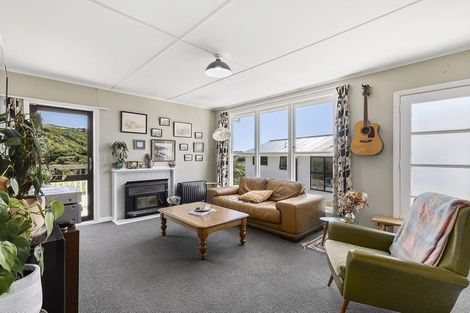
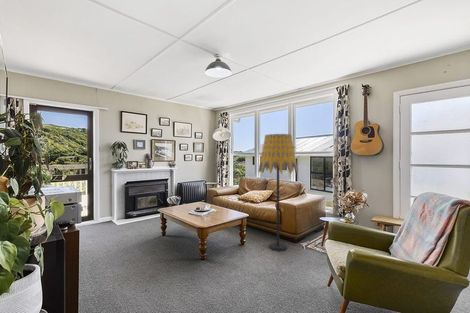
+ floor lamp (277, 191)
